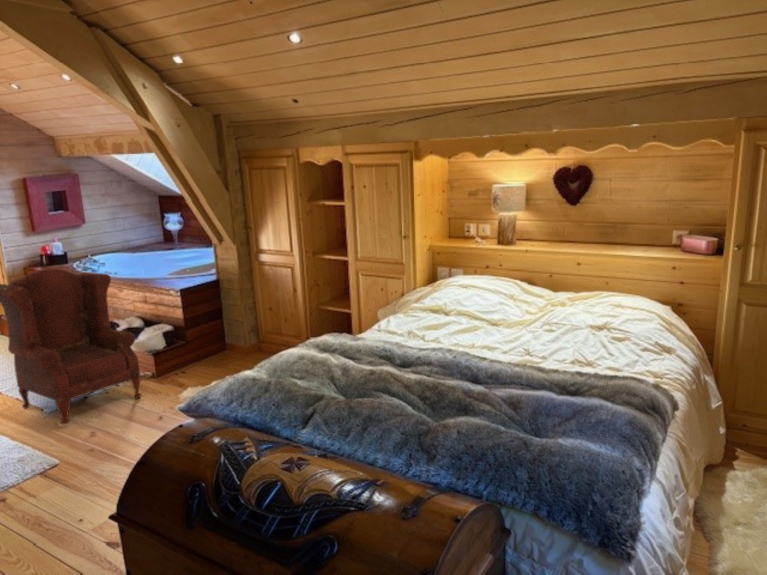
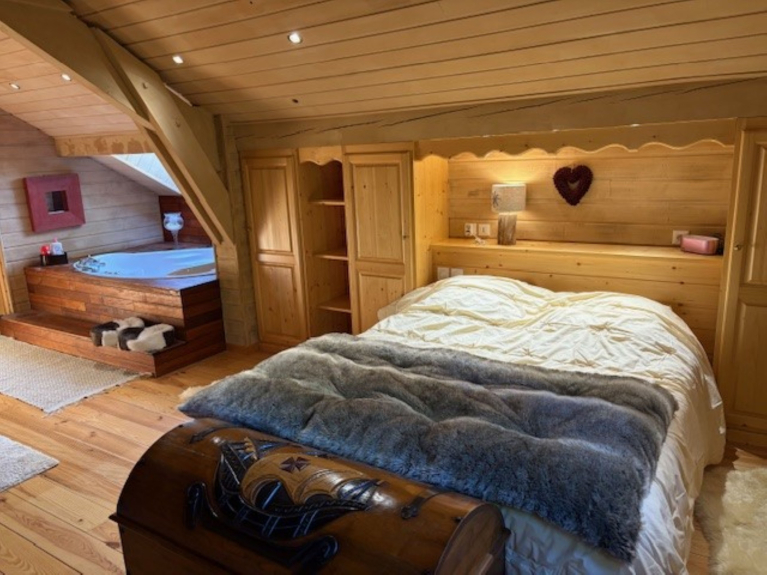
- armchair (72, 337)
